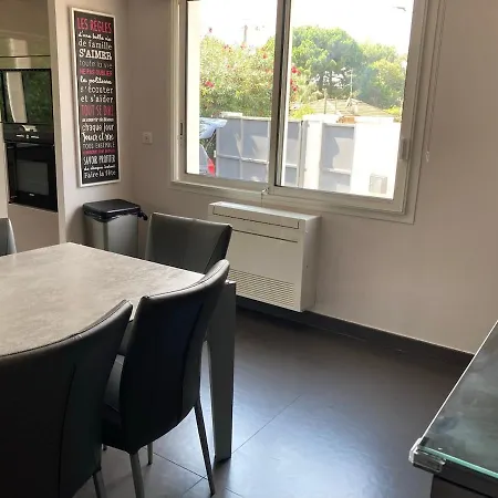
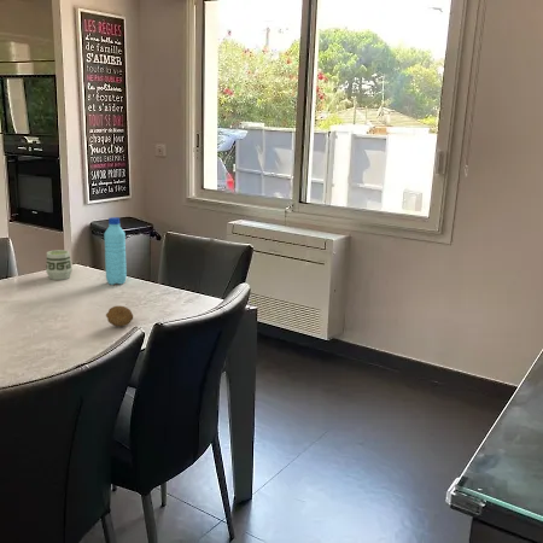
+ fruit (119, 315)
+ cup (58, 264)
+ water bottle (115, 250)
